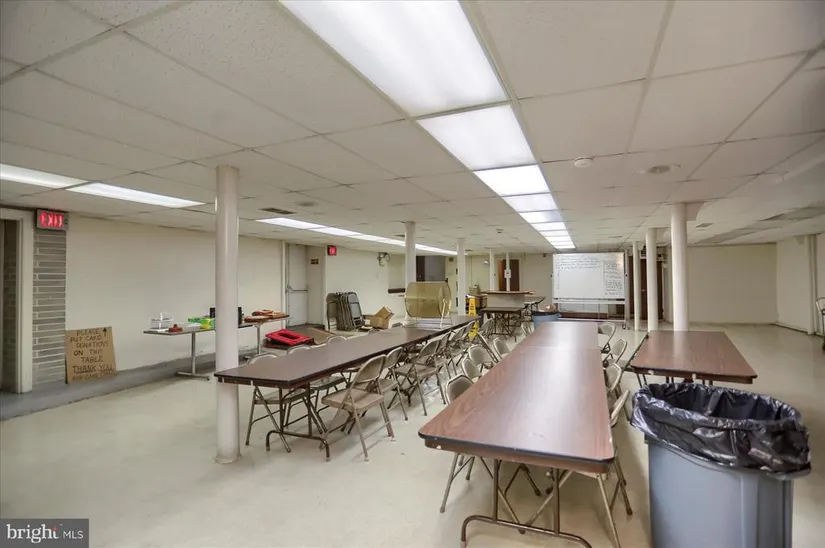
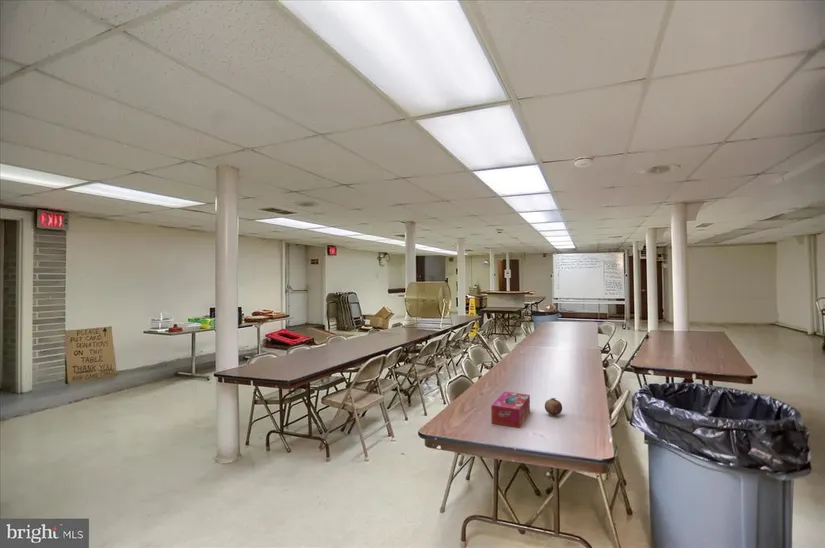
+ fruit (553, 406)
+ tissue box (511, 408)
